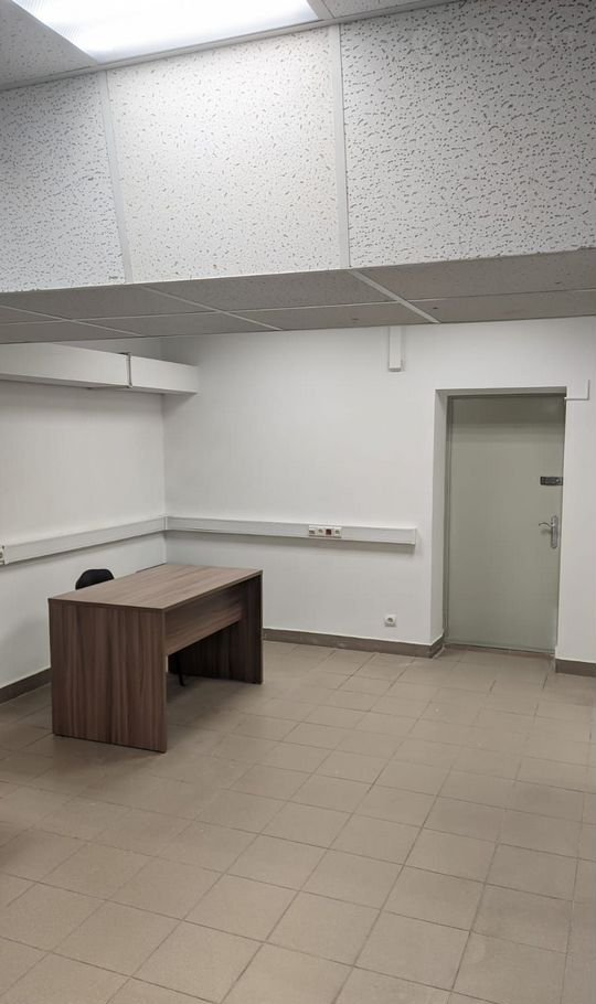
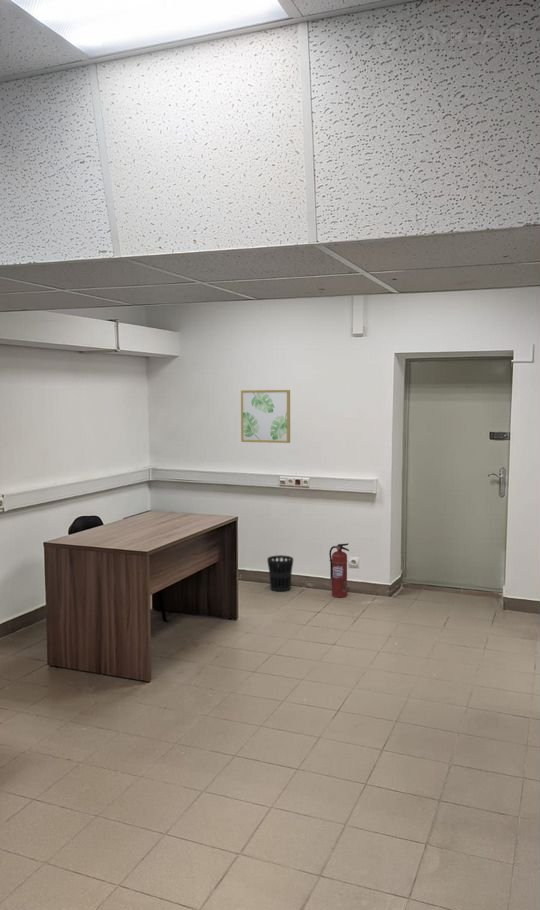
+ wastebasket (280, 573)
+ fire extinguisher (339, 569)
+ wall art (265, 416)
